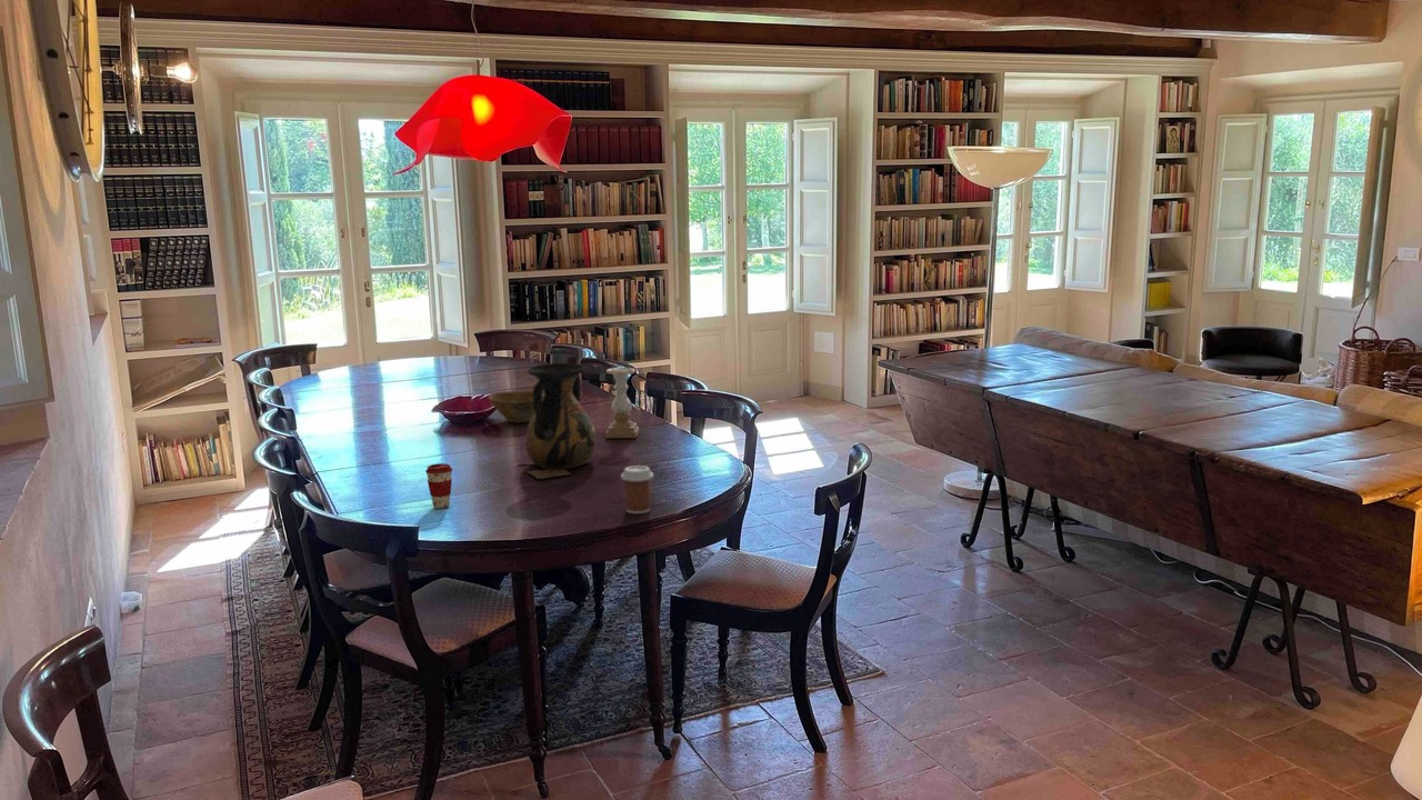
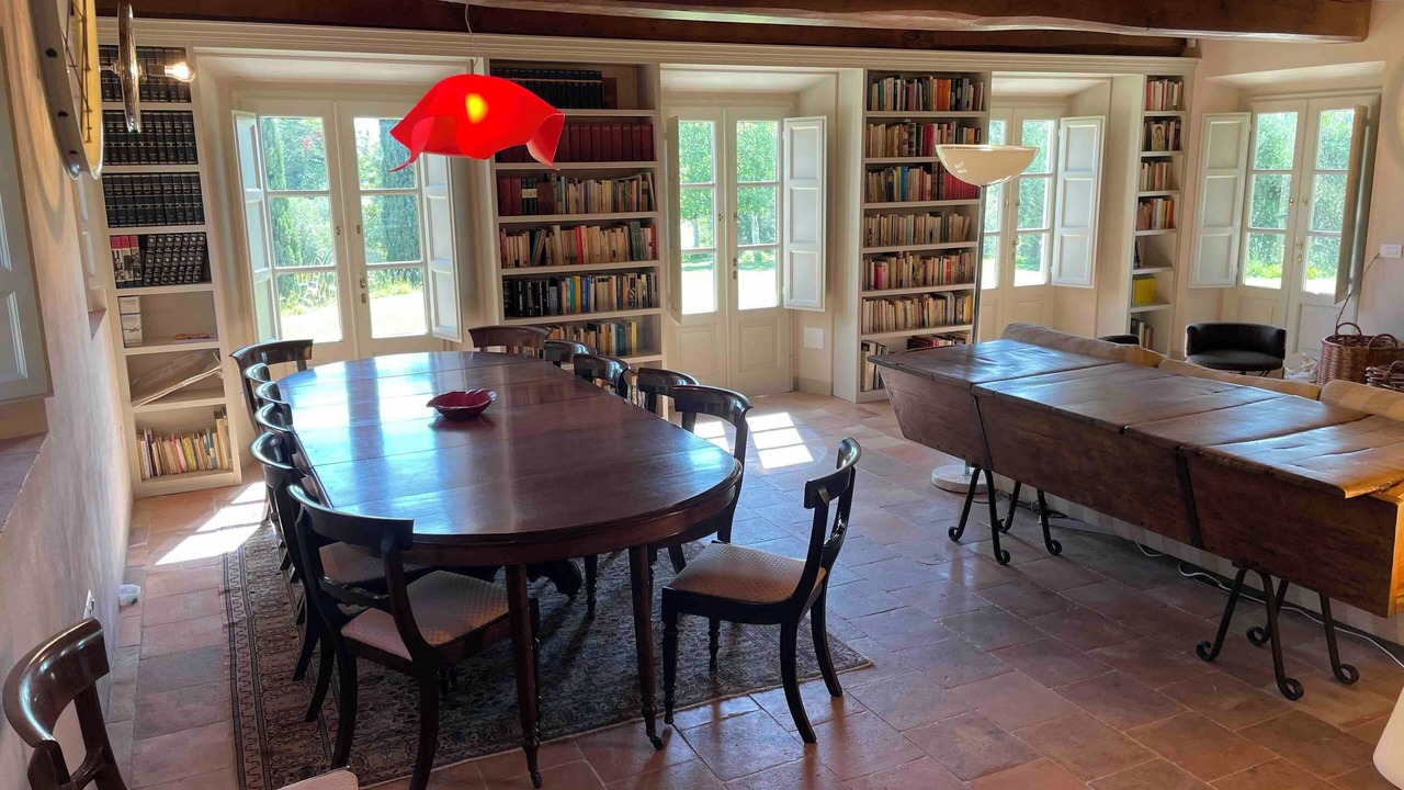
- coffee cup (440, 486)
- candle holder (621, 402)
- bowl (517, 408)
- vase (558, 416)
- coffee cup (637, 489)
